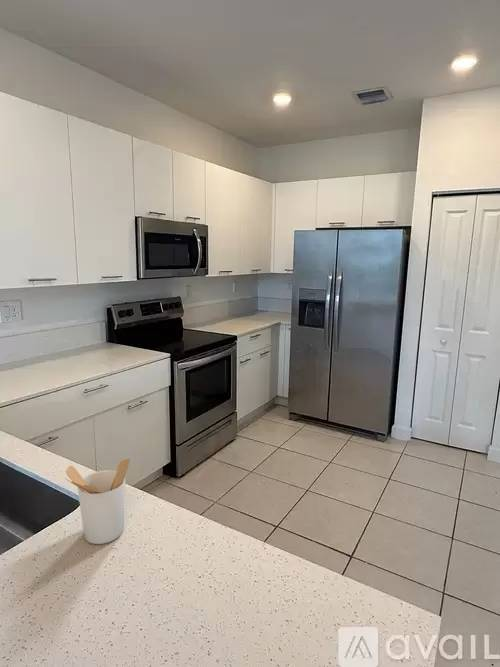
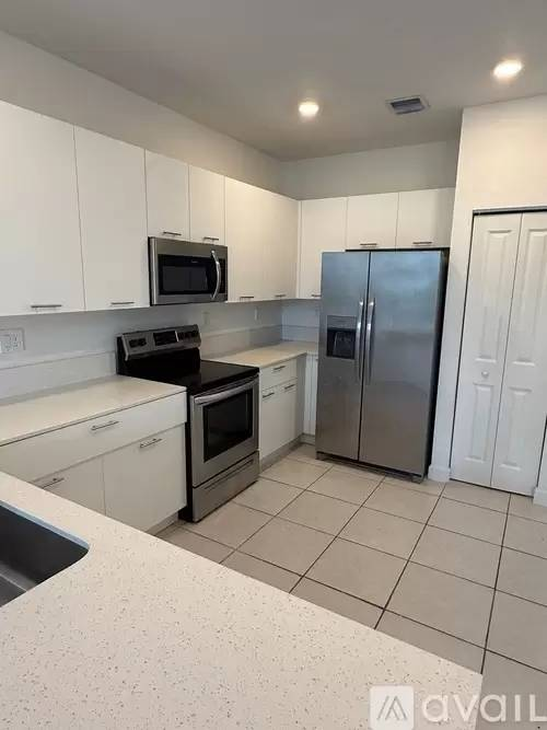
- utensil holder (96, 501)
